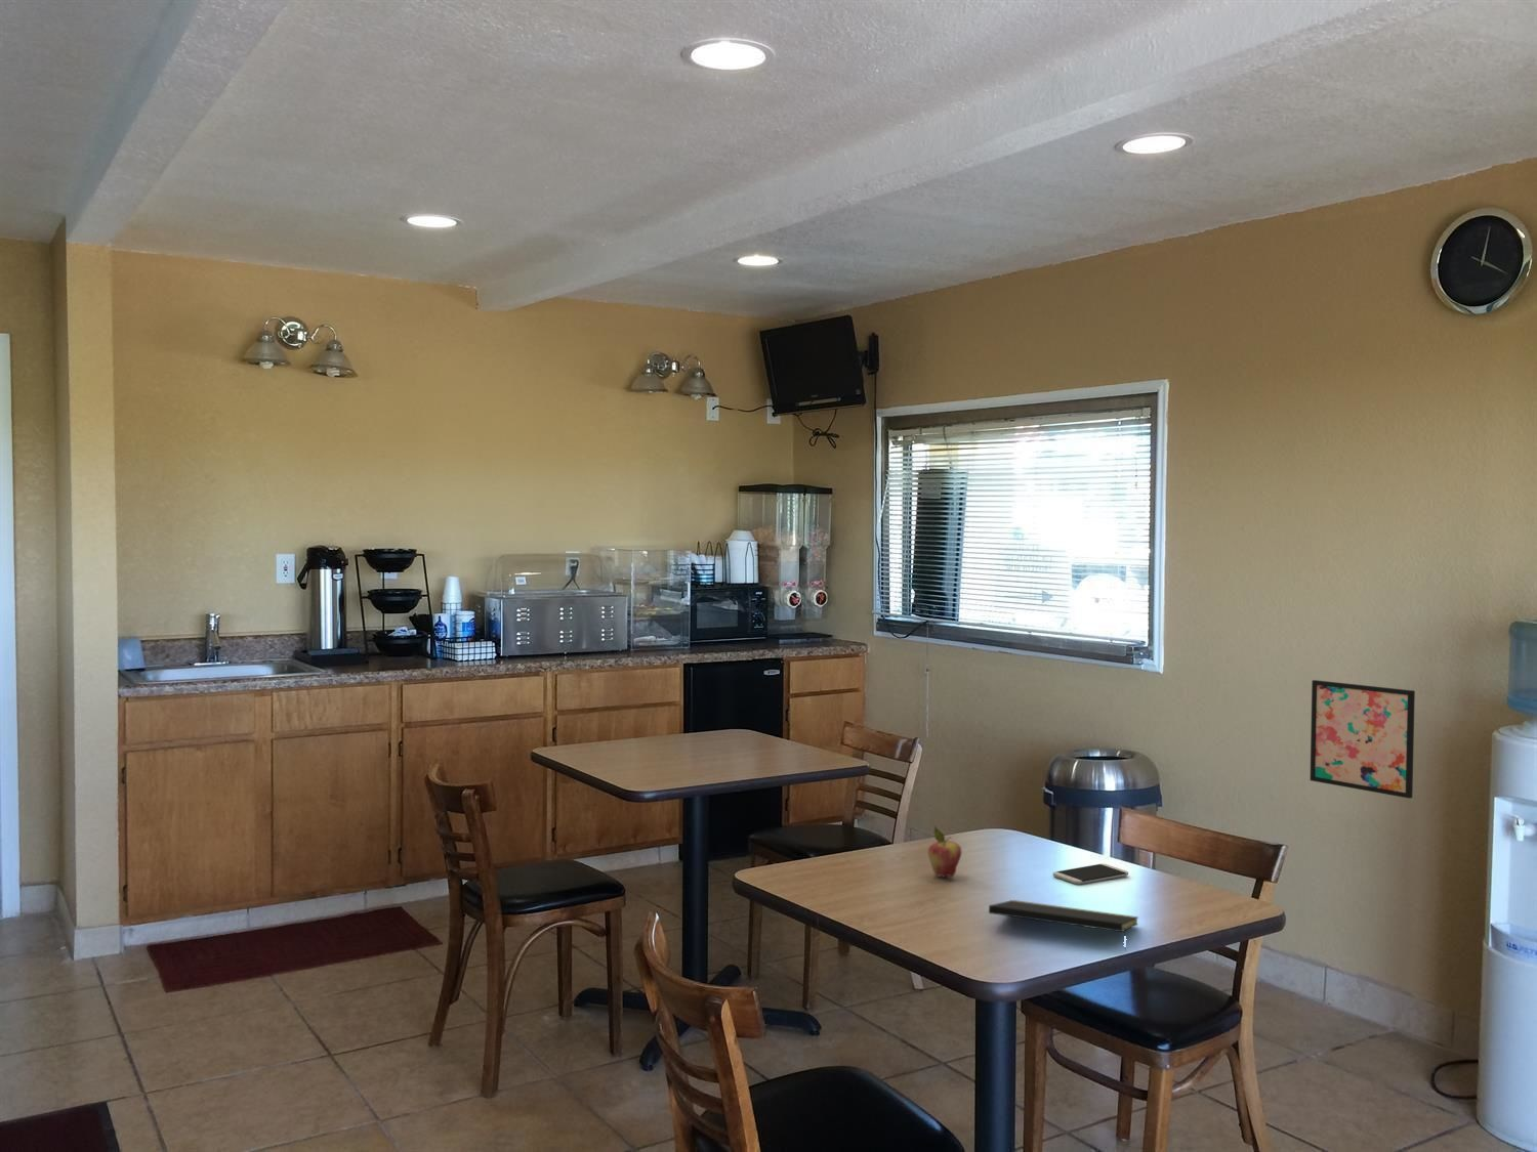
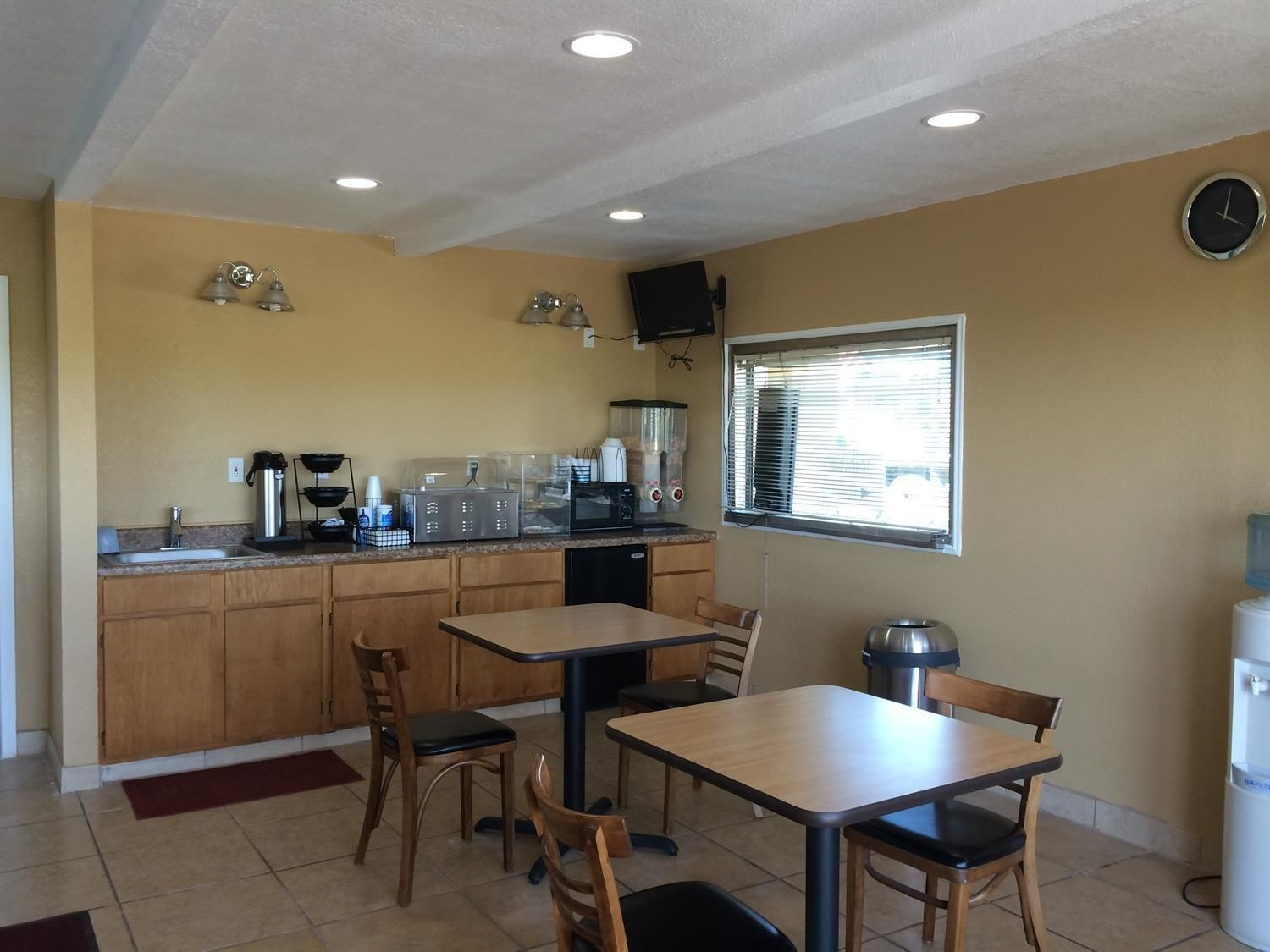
- notepad (1064, 915)
- fruit (944, 851)
- smartphone (1090, 874)
- wall art (1360, 736)
